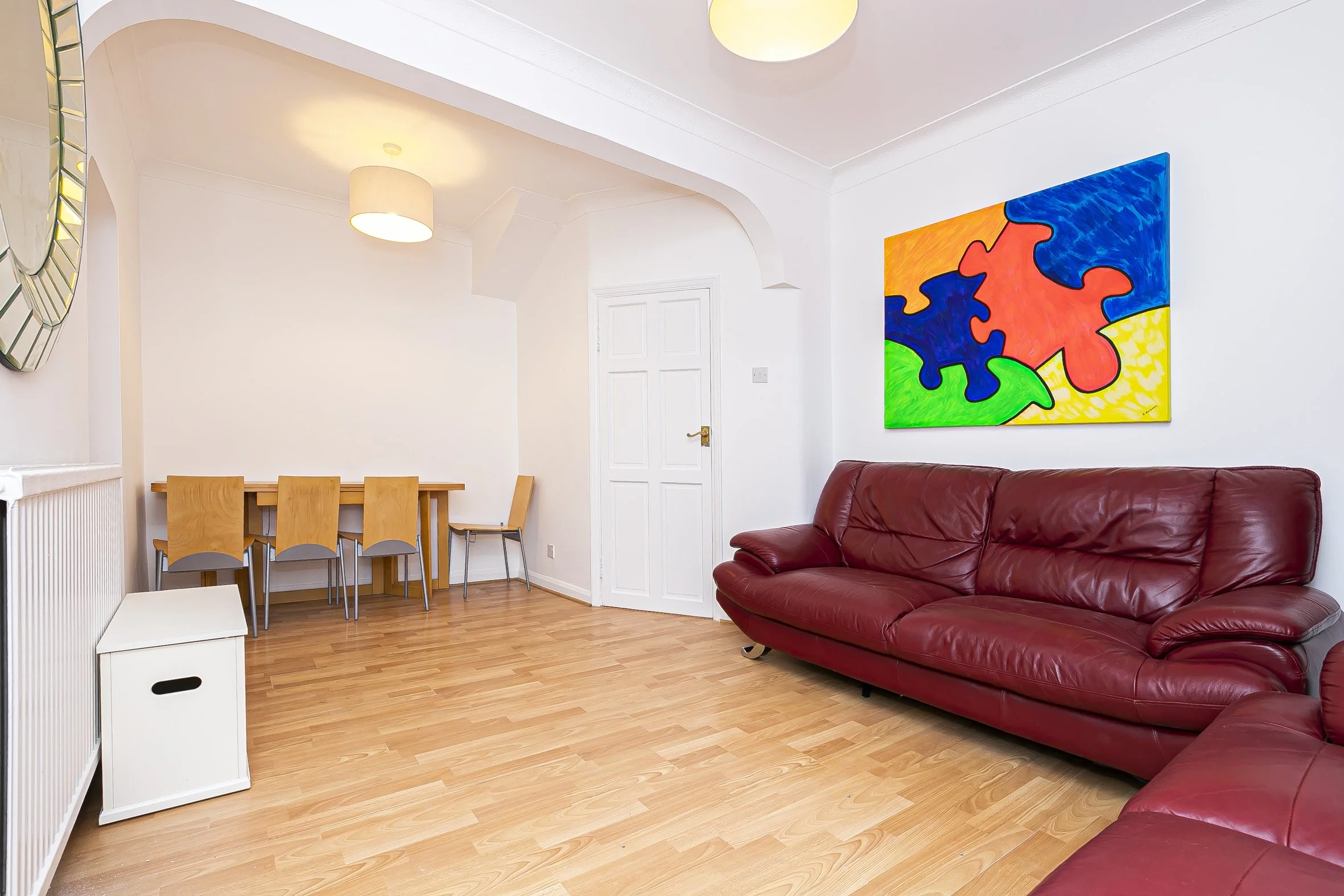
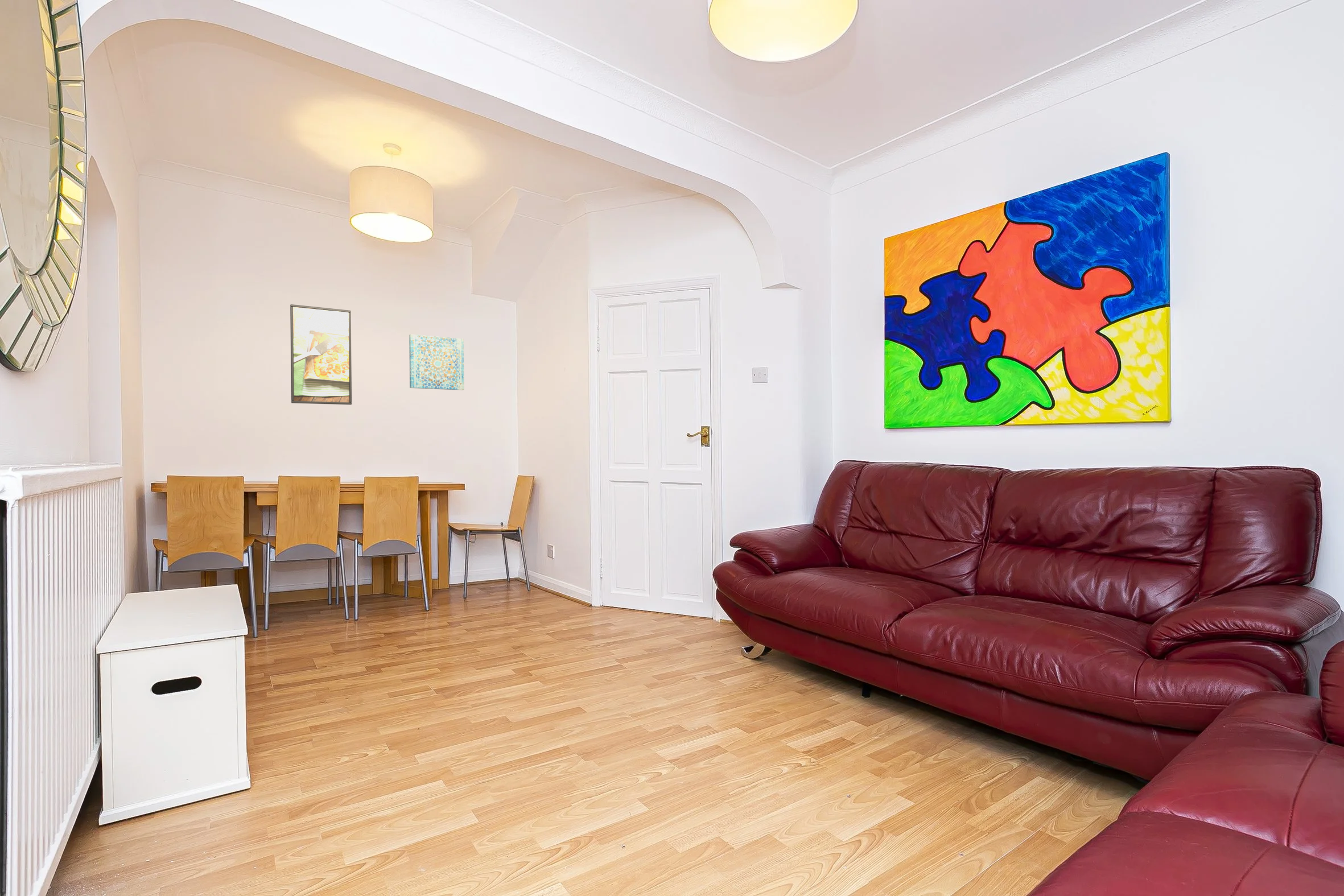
+ wall art (437, 362)
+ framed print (321, 356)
